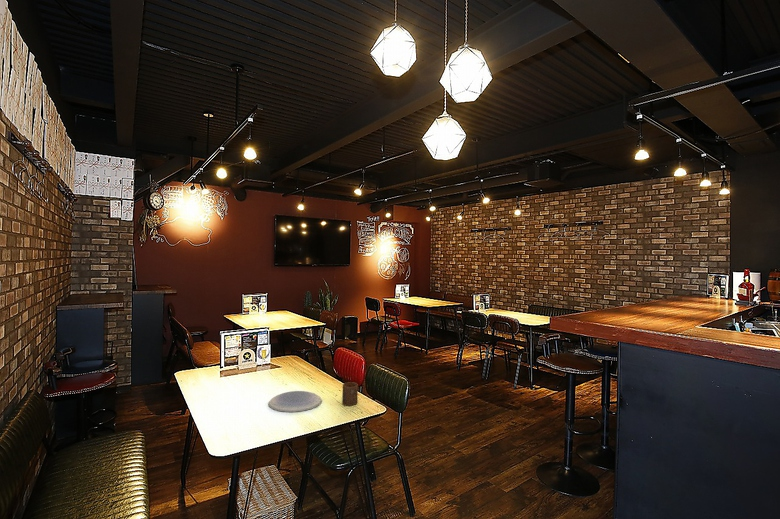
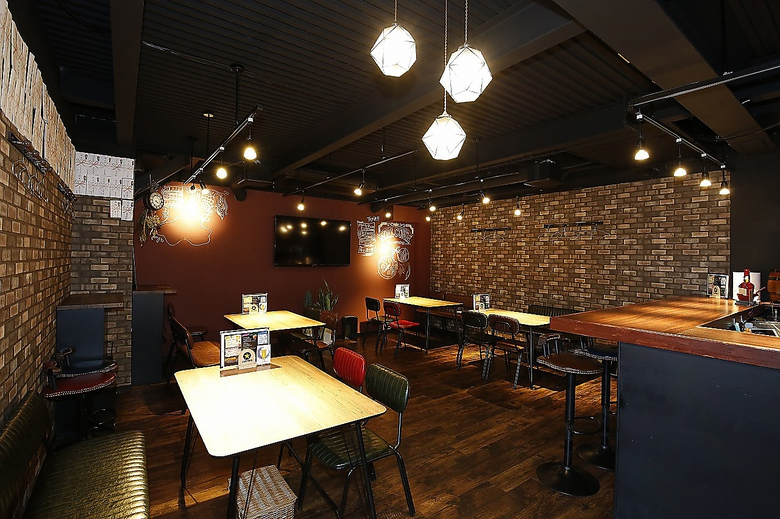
- cup (349, 393)
- plate (295, 398)
